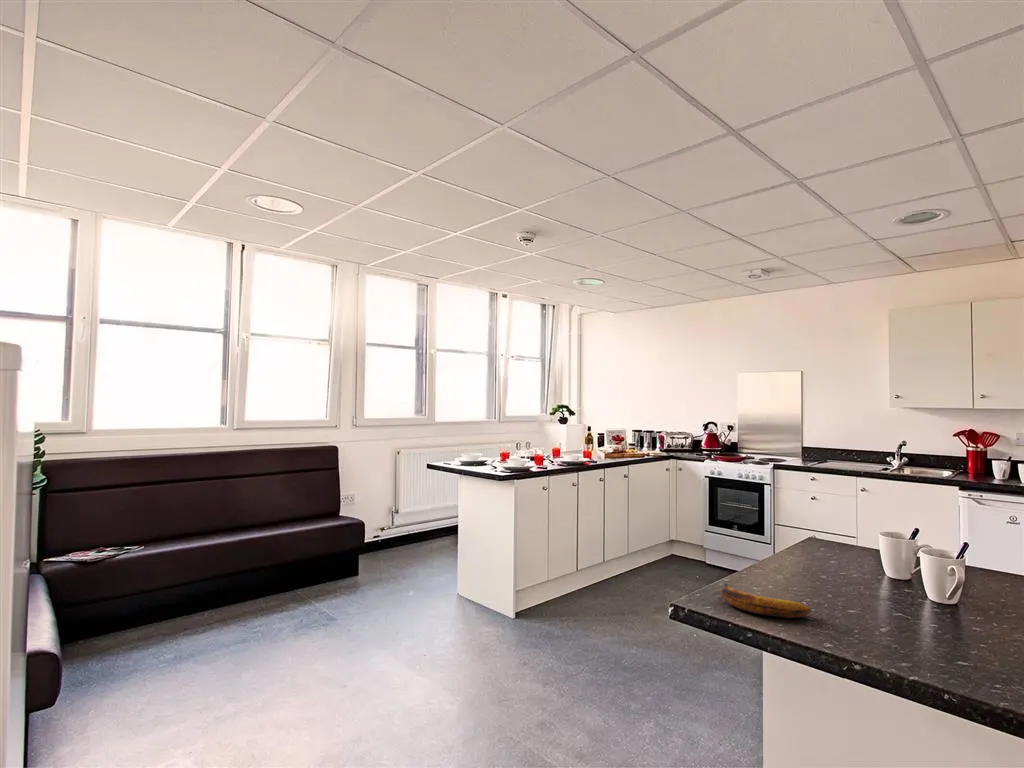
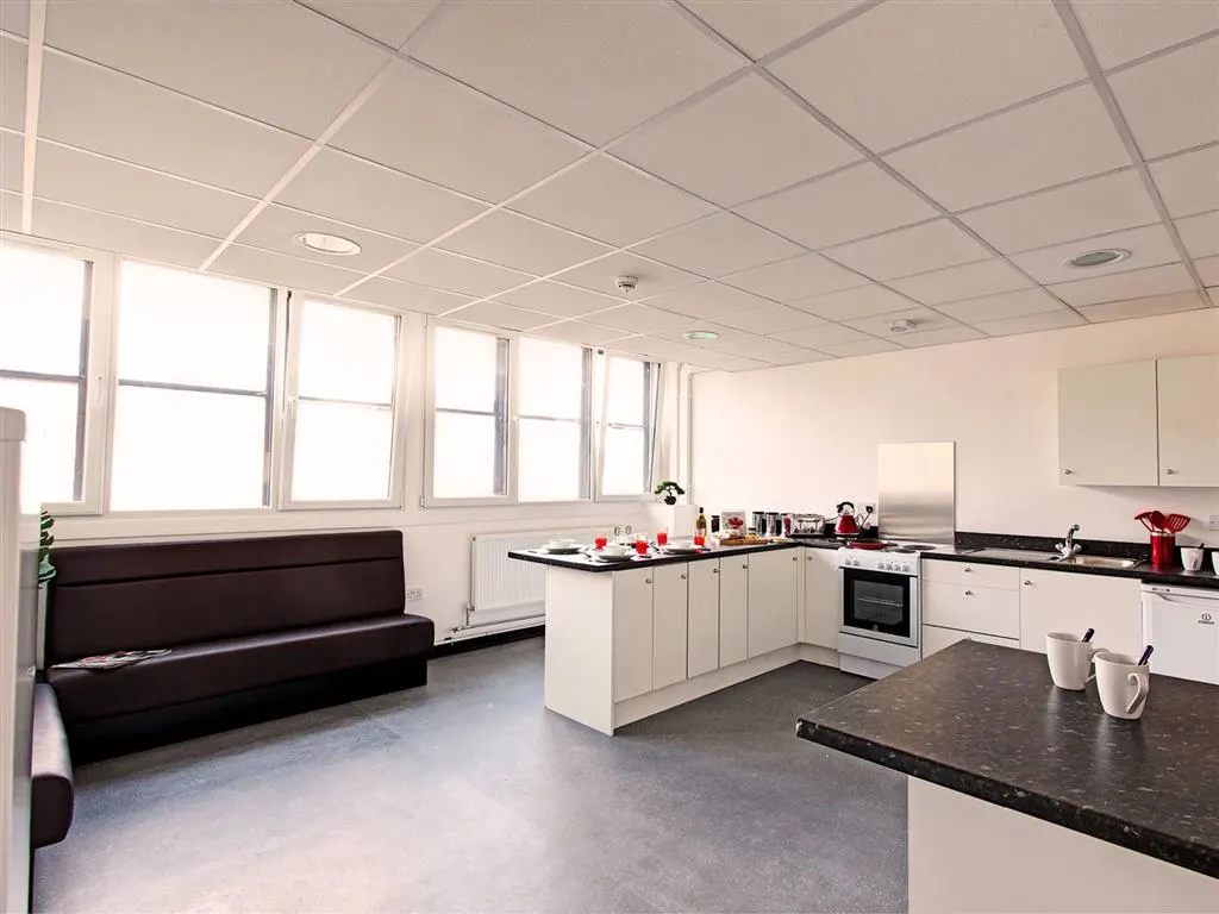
- banana (761, 600)
